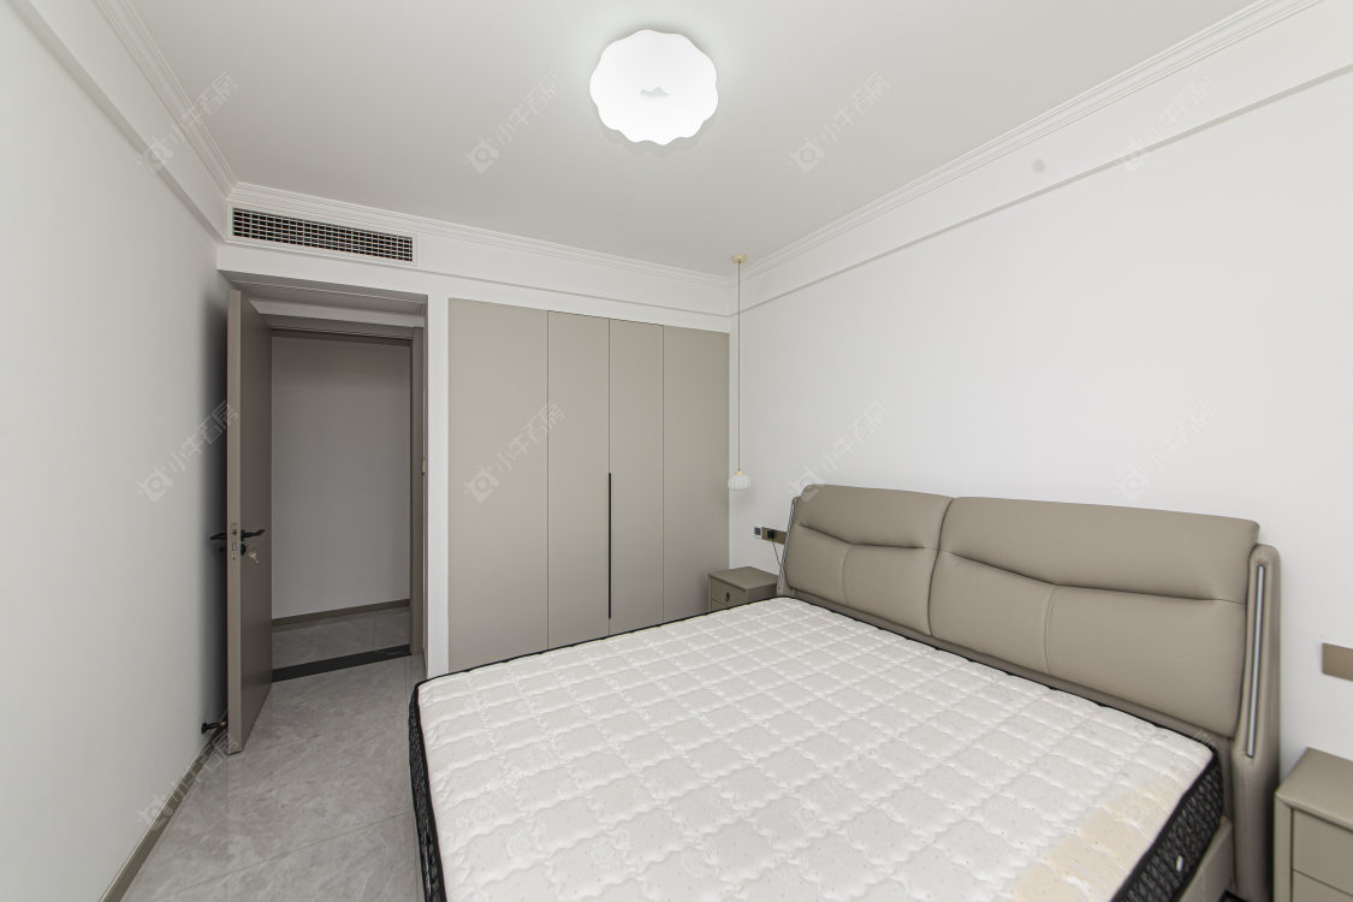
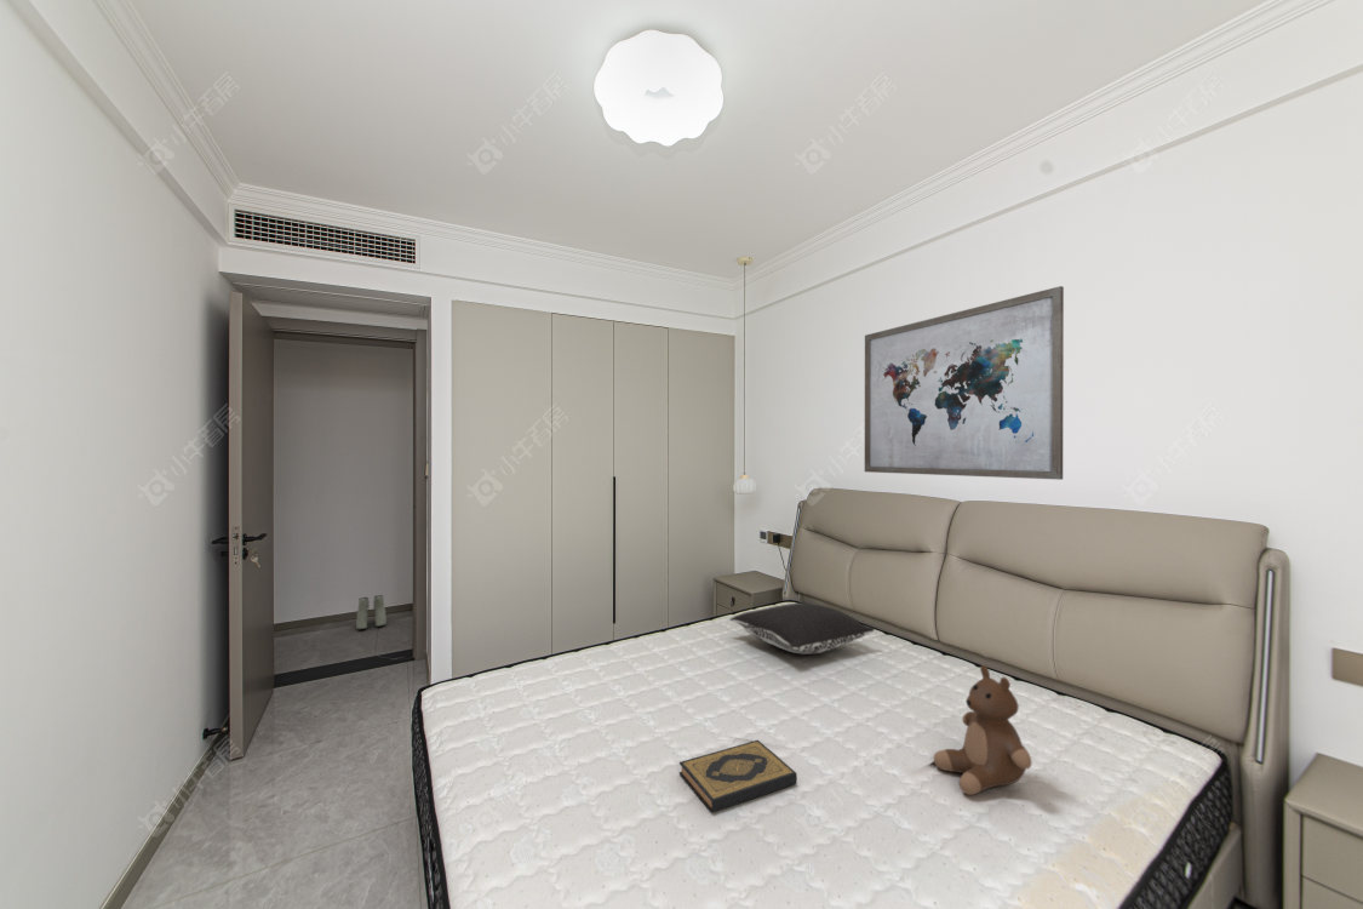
+ pillow (798, 624)
+ teddy bear (979, 725)
+ boots (373, 610)
+ wall art (946, 395)
+ hardback book (737, 772)
